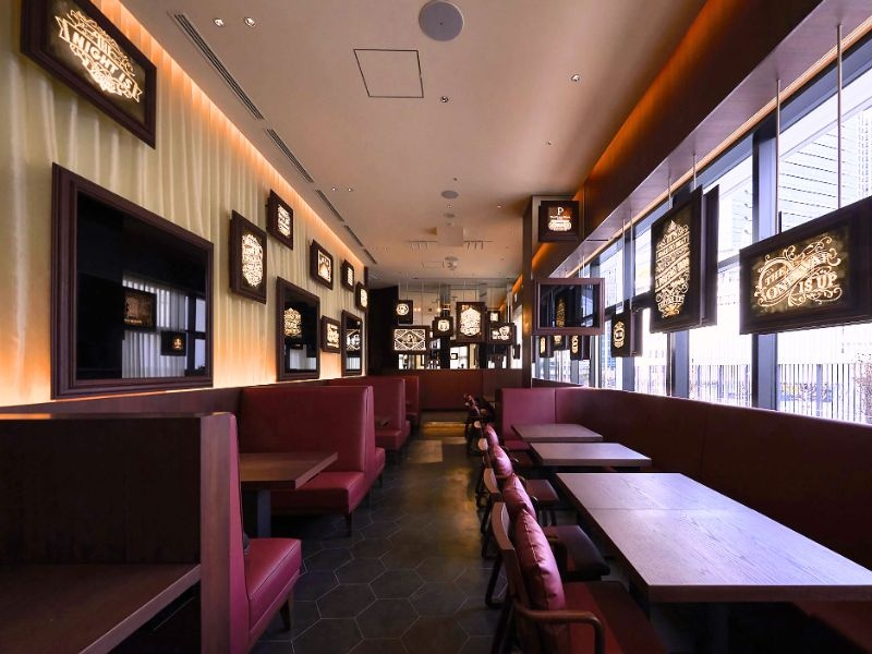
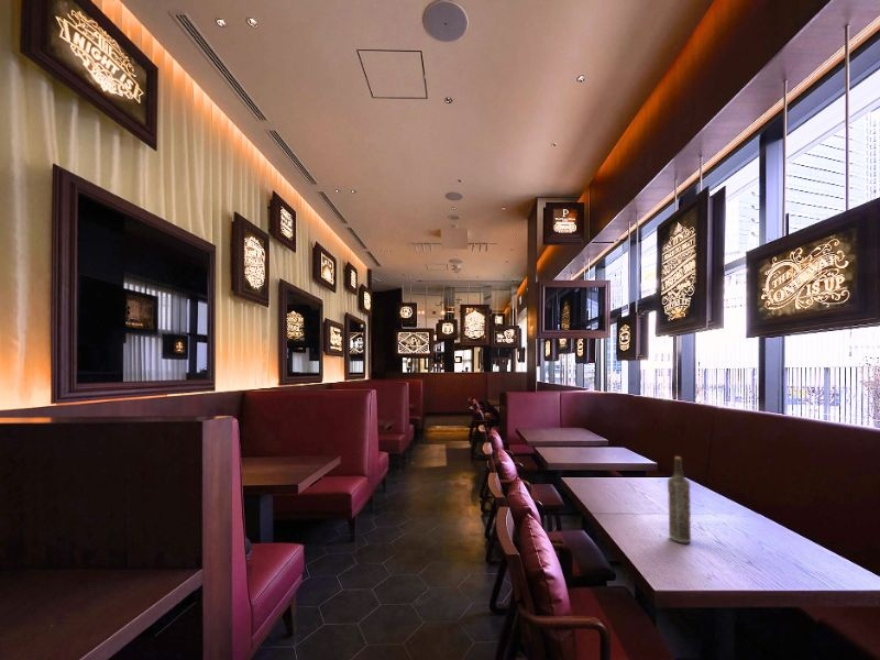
+ bottle (679, 497)
